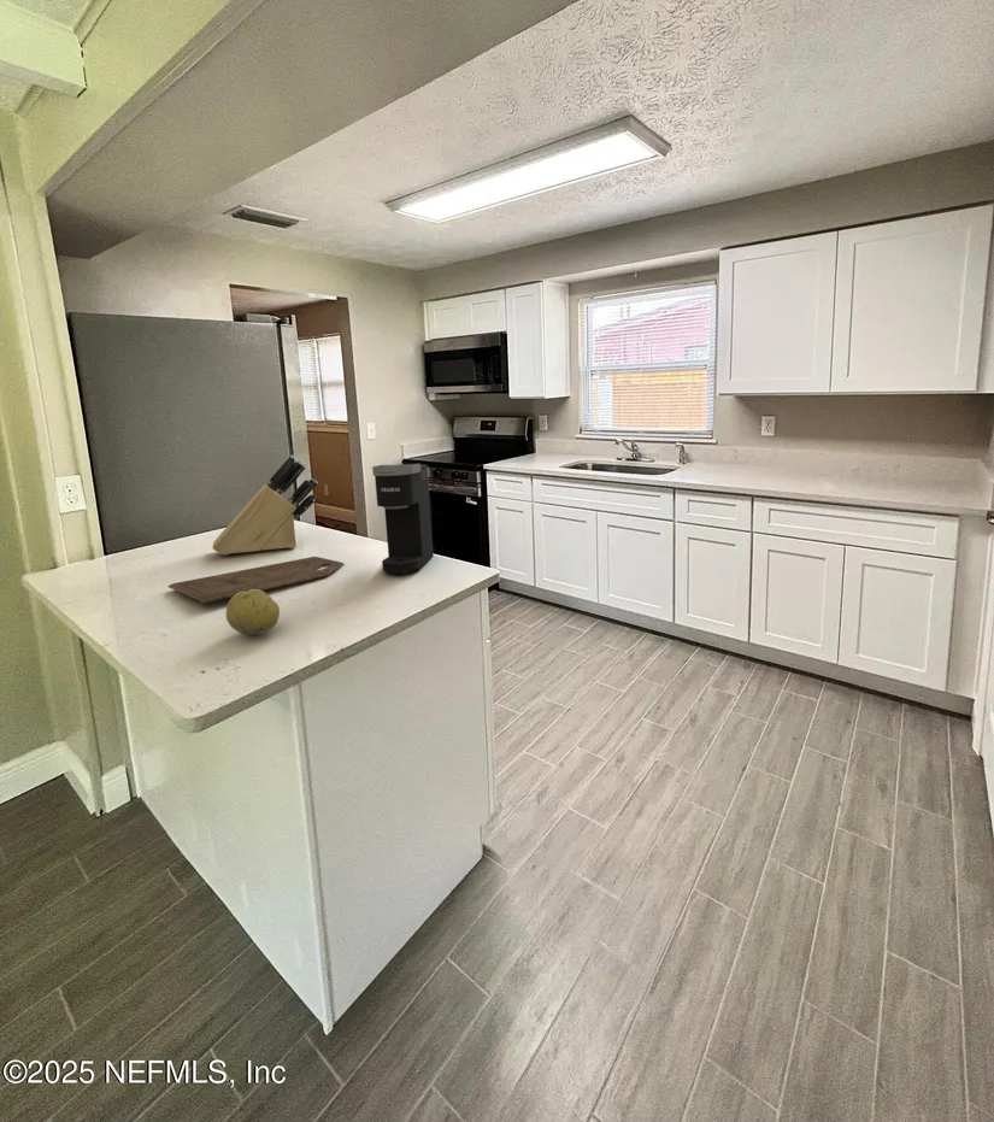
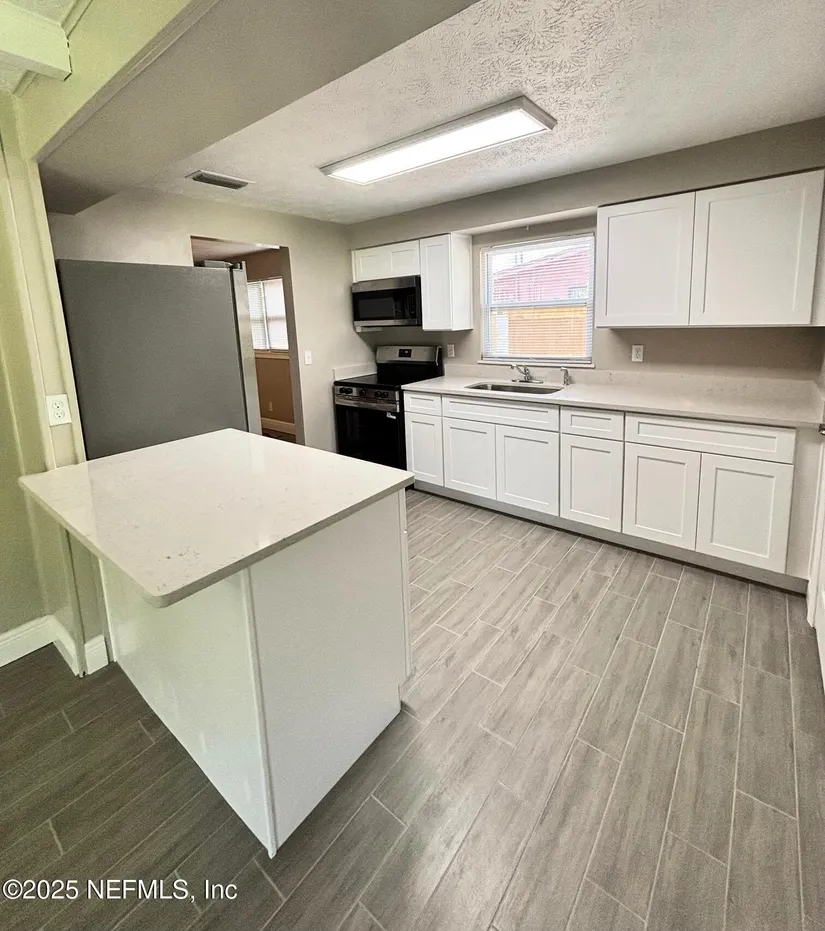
- knife block (264, 503)
- cutting board (266, 576)
- fruit (253, 612)
- coffee maker (405, 515)
